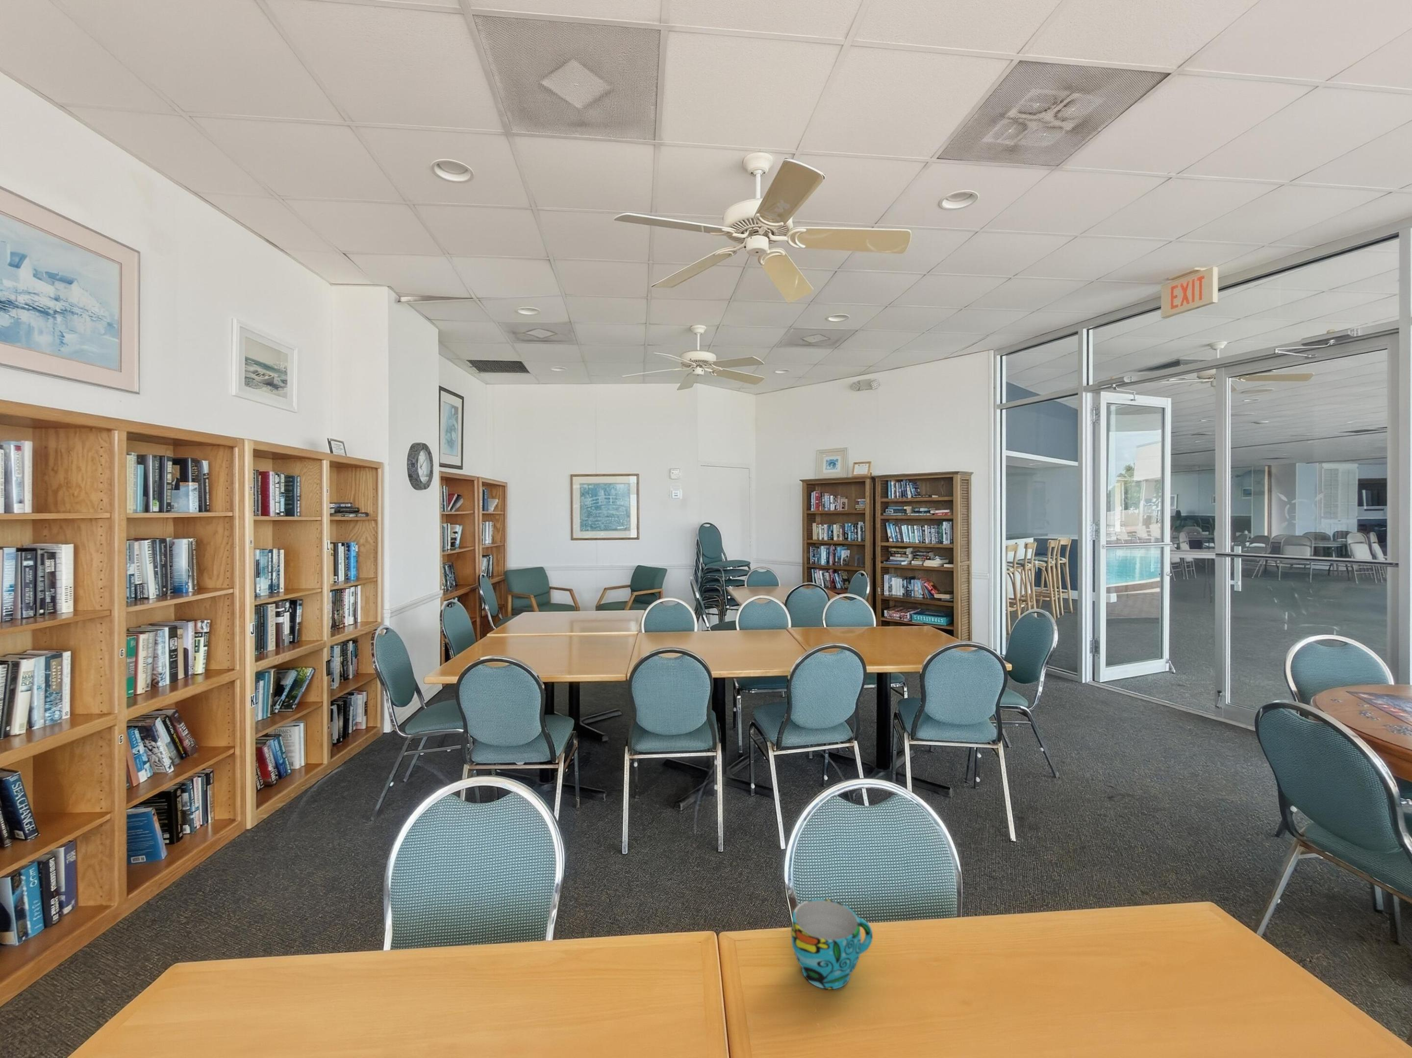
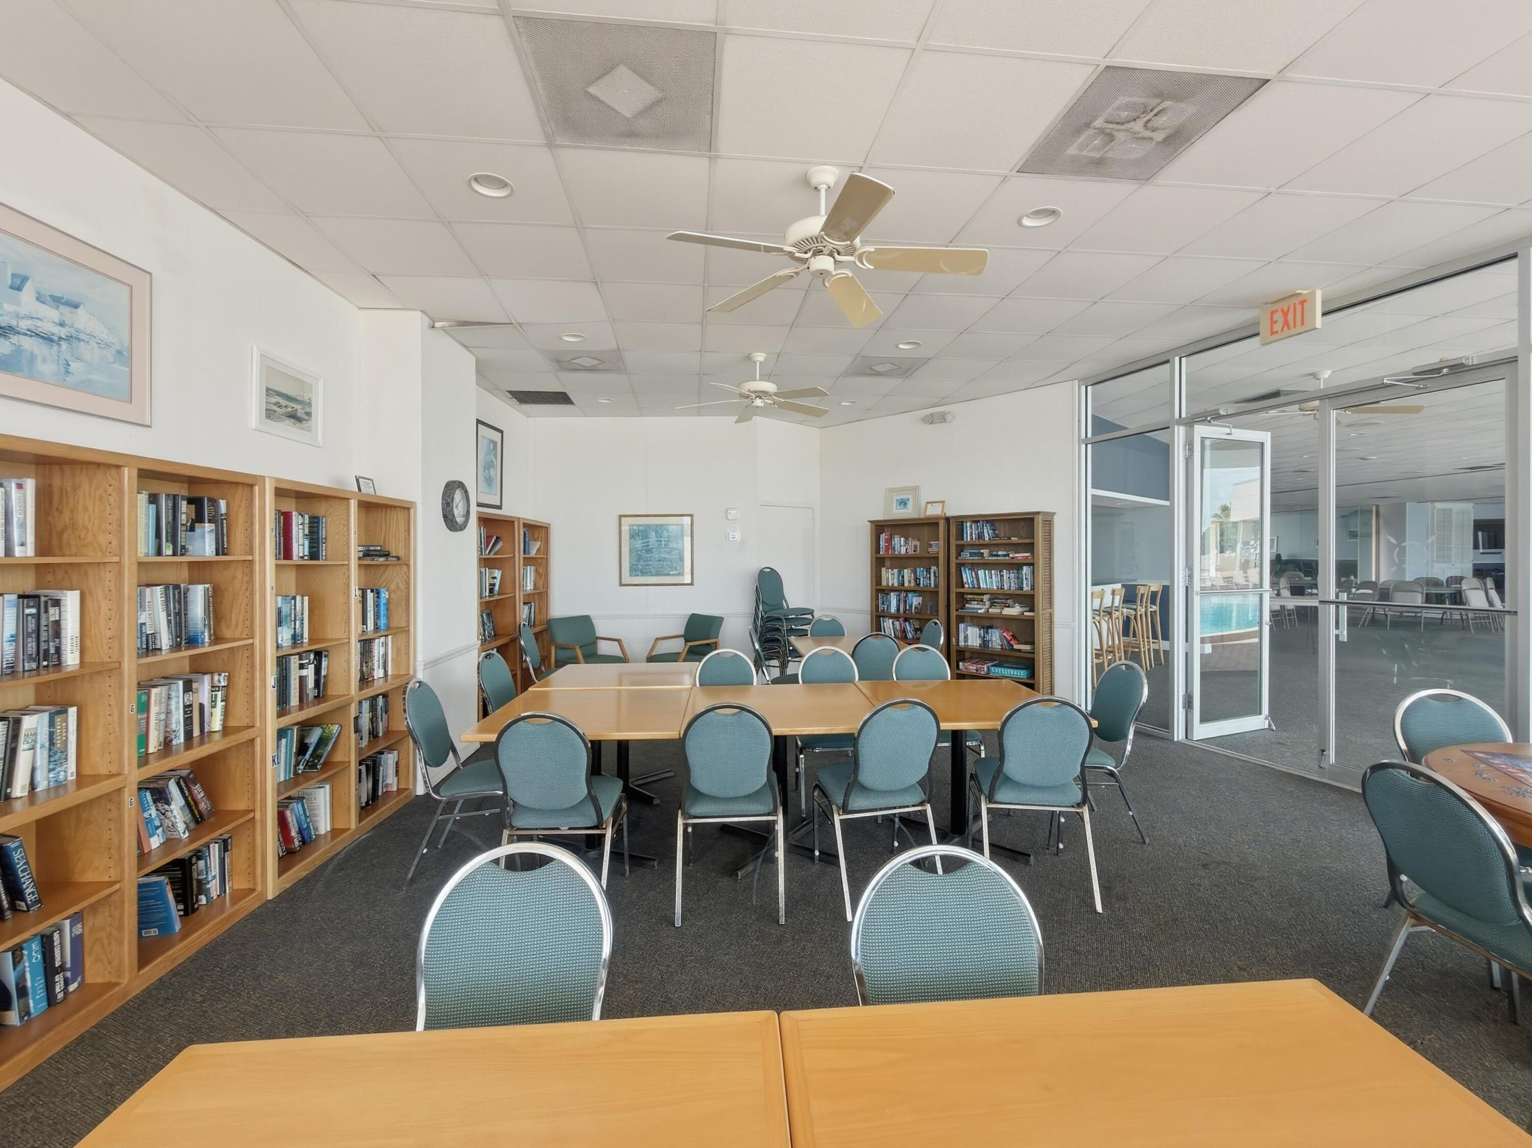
- cup (828, 944)
